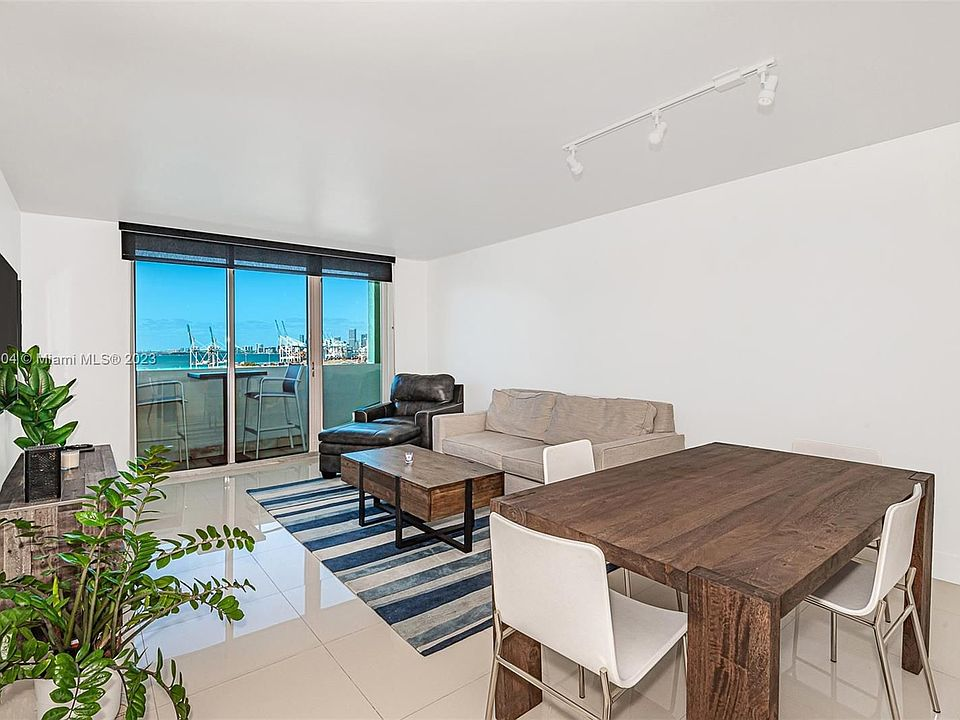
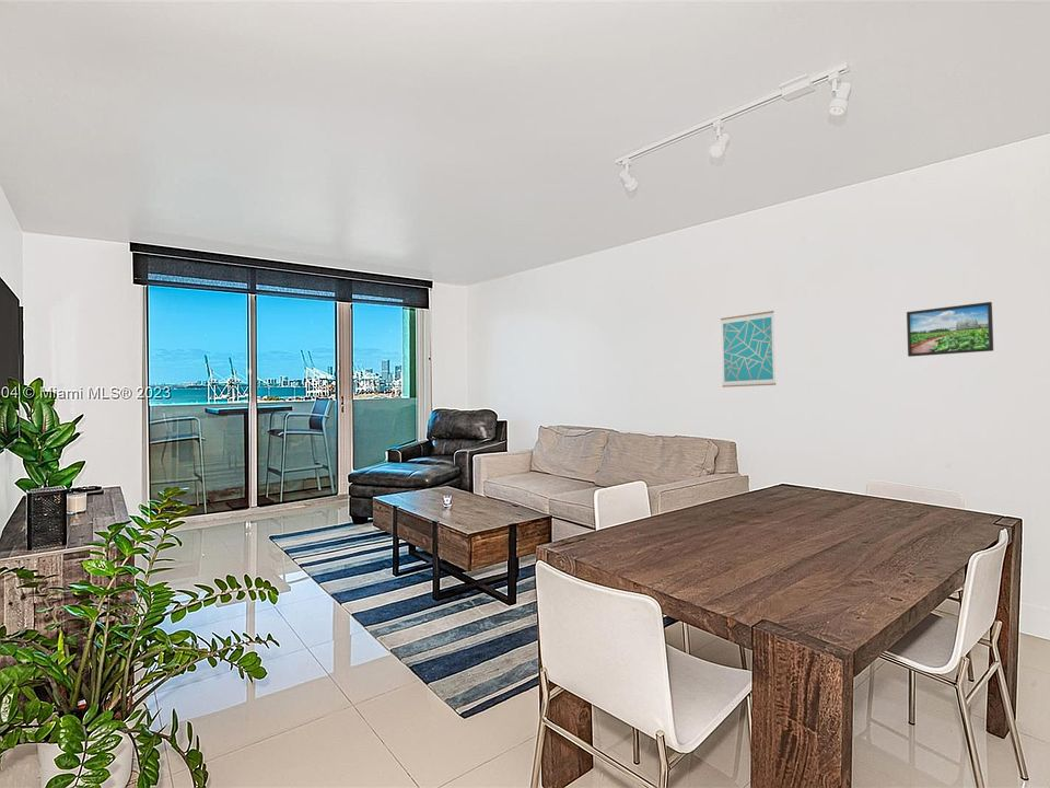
+ wall art (747, 350)
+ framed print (947, 329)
